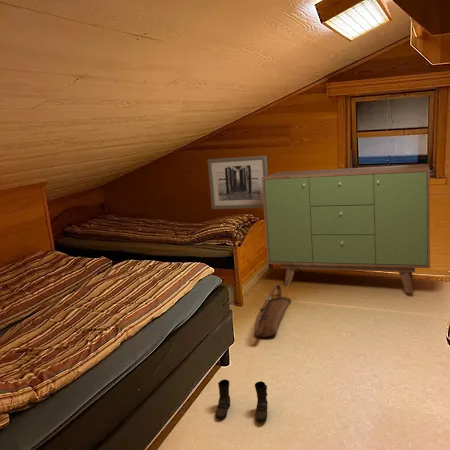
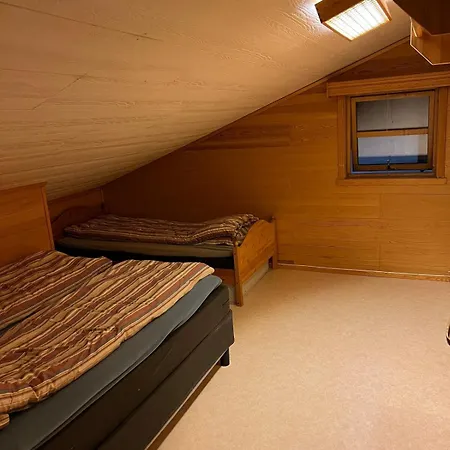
- bag (268, 308)
- boots (229, 400)
- sideboard (346, 227)
- wall art (238, 183)
